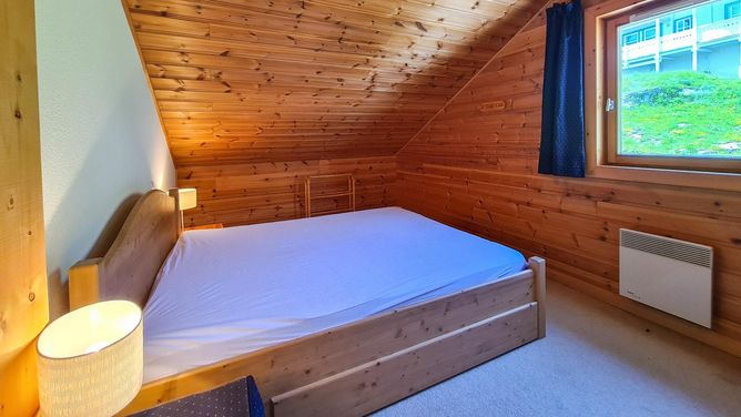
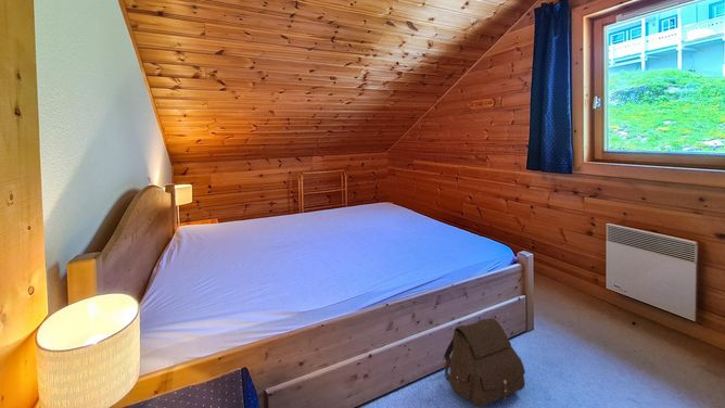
+ satchel (480, 356)
